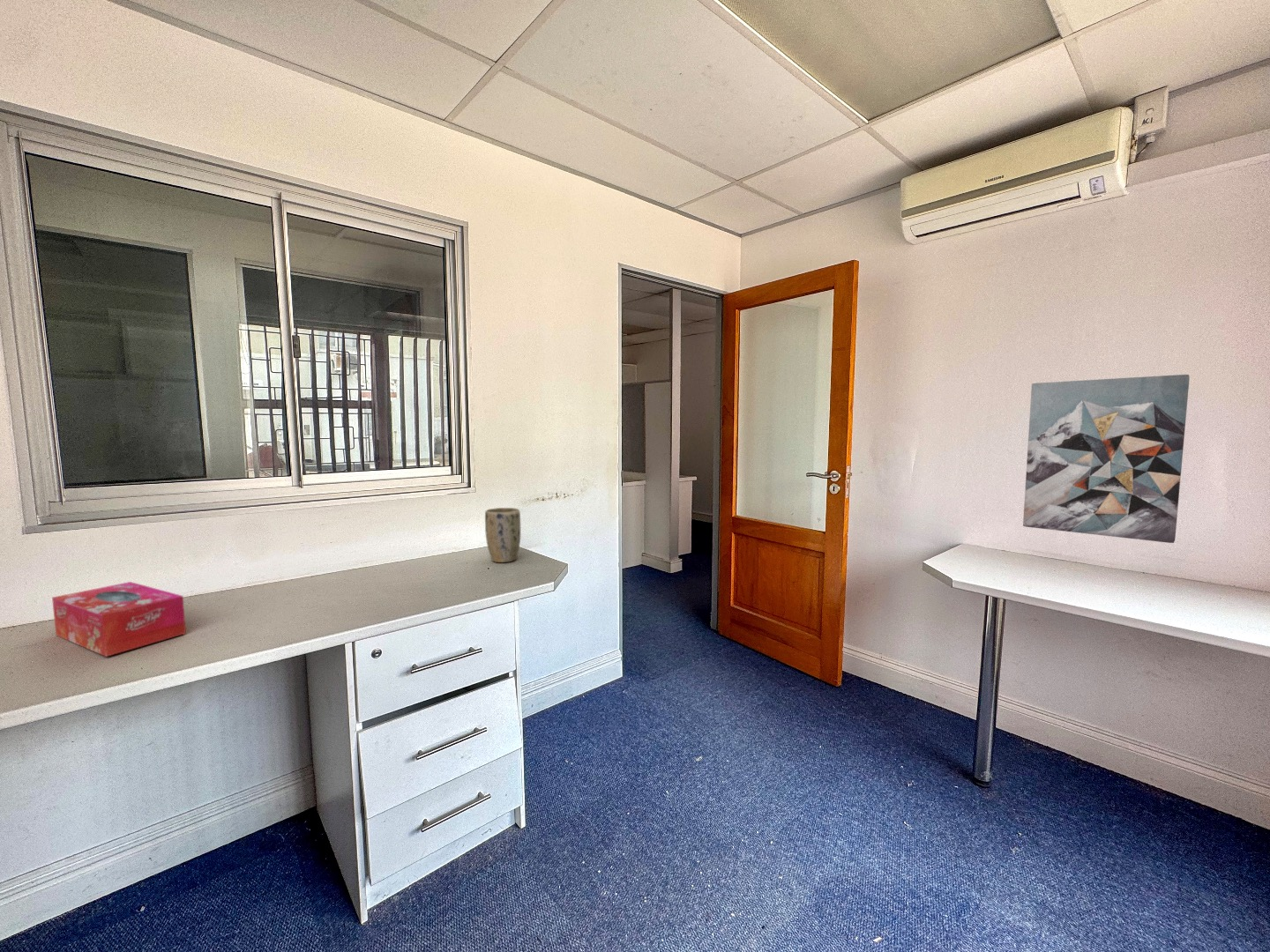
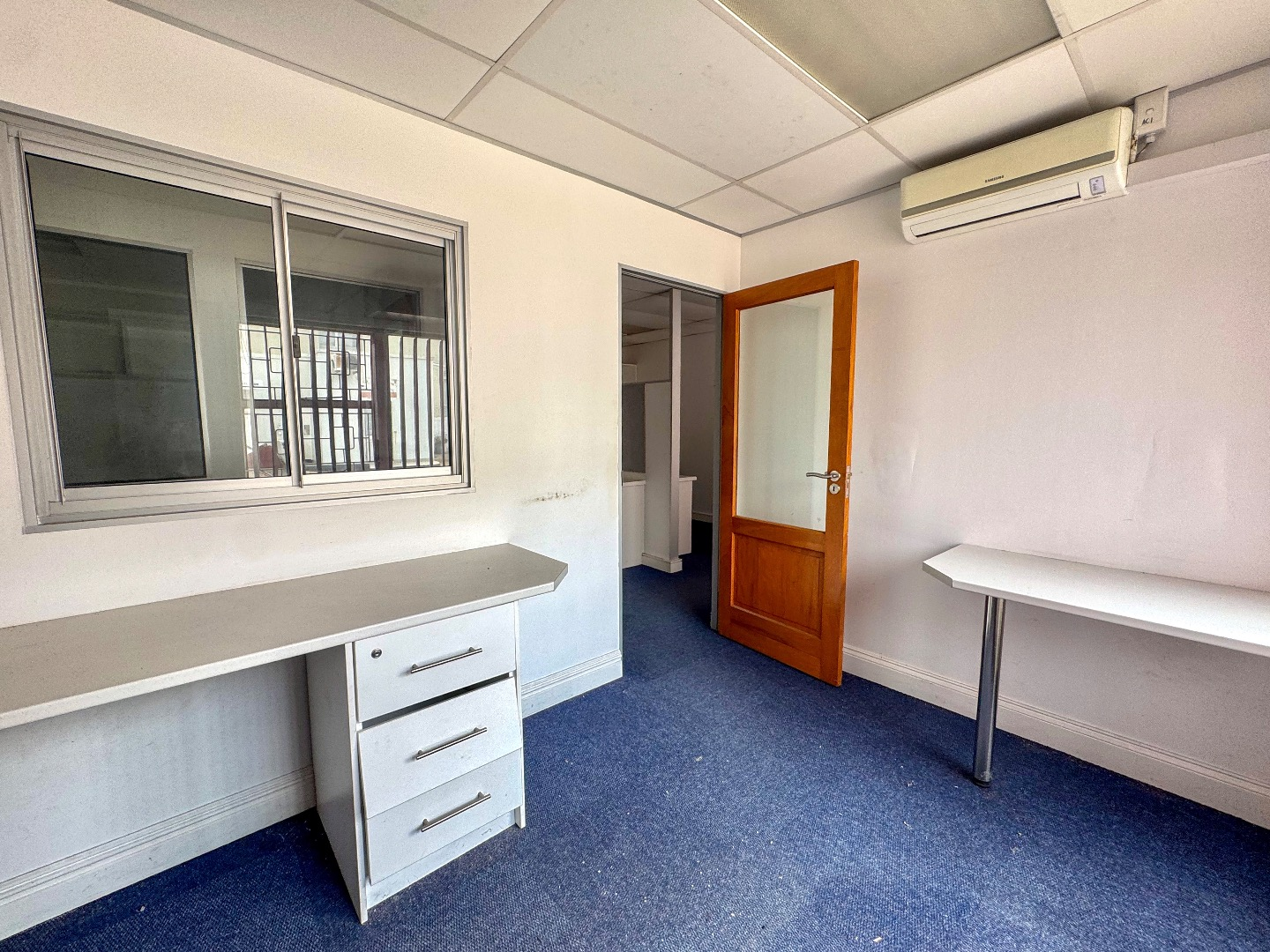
- tissue box (119, 615)
- wall art (1098, 457)
- plant pot (503, 534)
